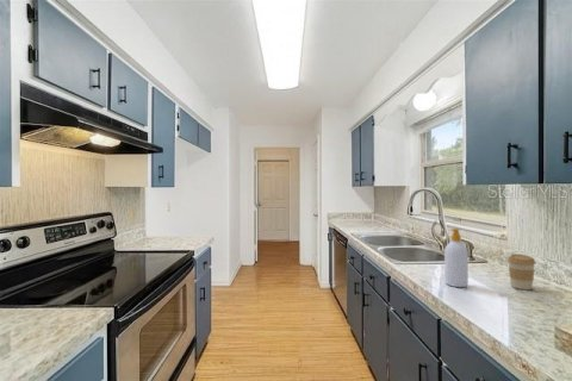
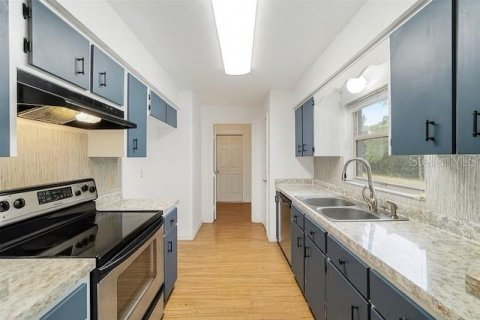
- soap bottle (455, 256)
- coffee cup (521, 270)
